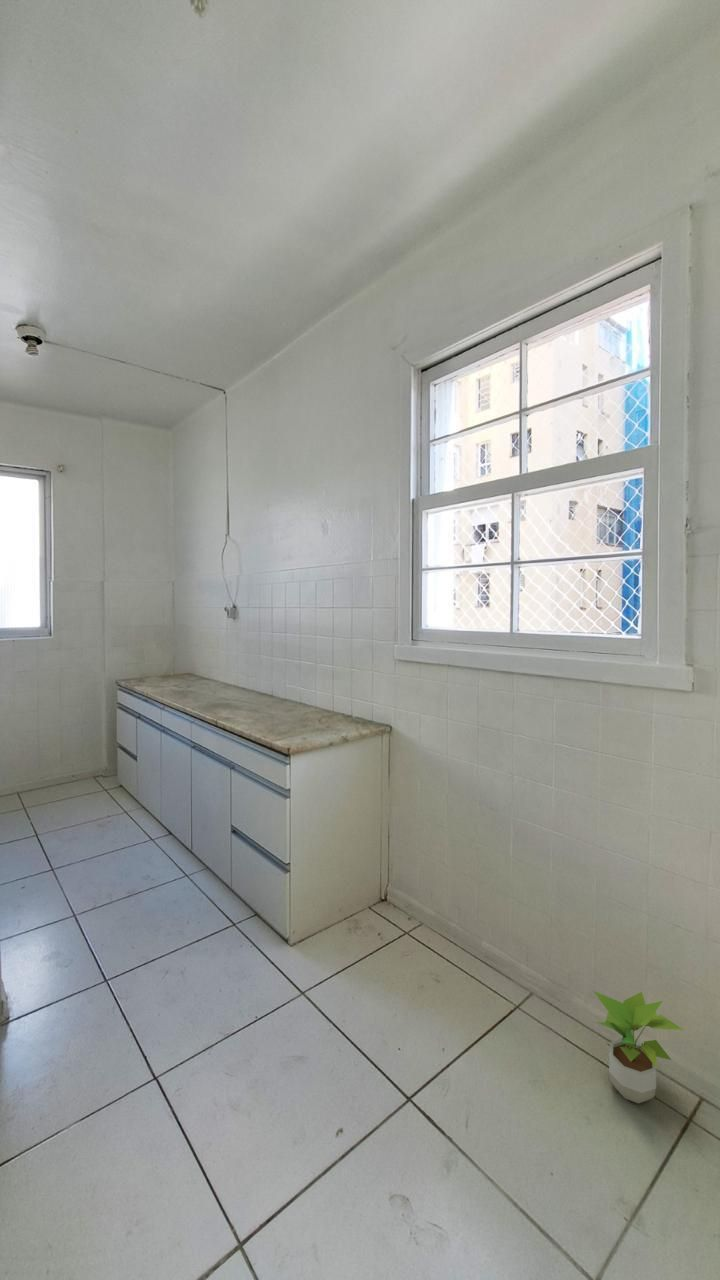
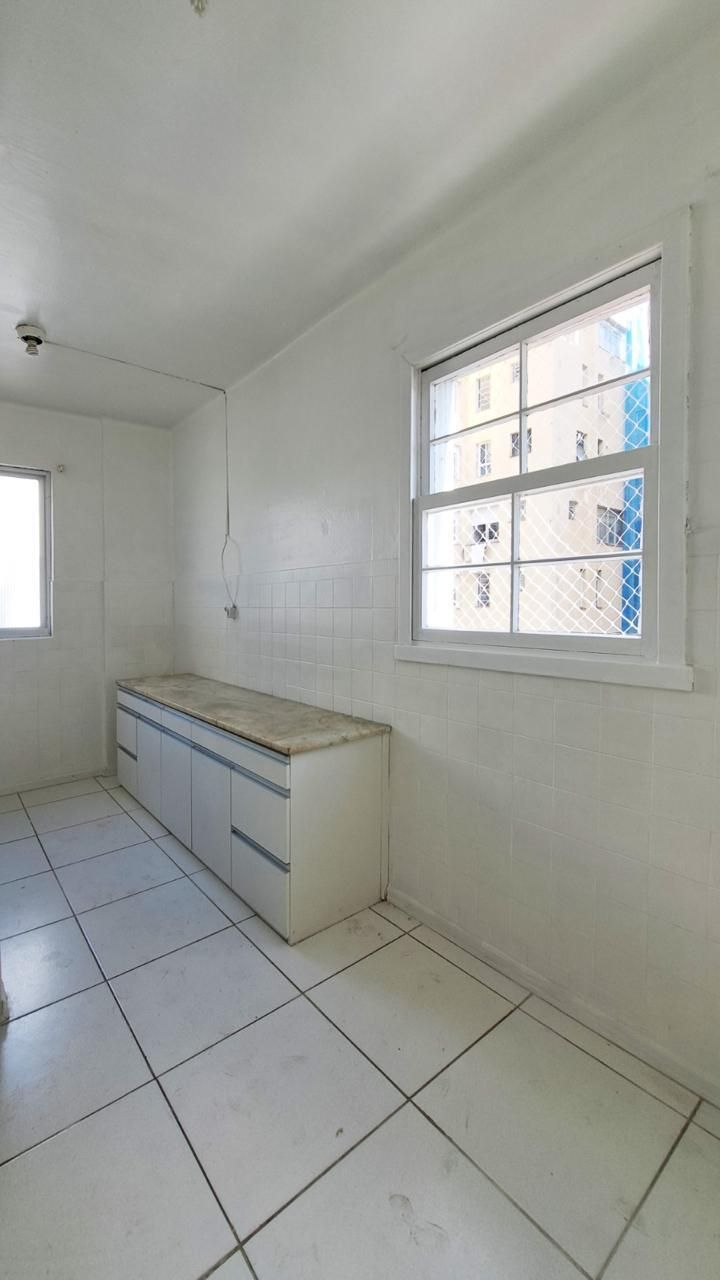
- potted plant (636, 1040)
